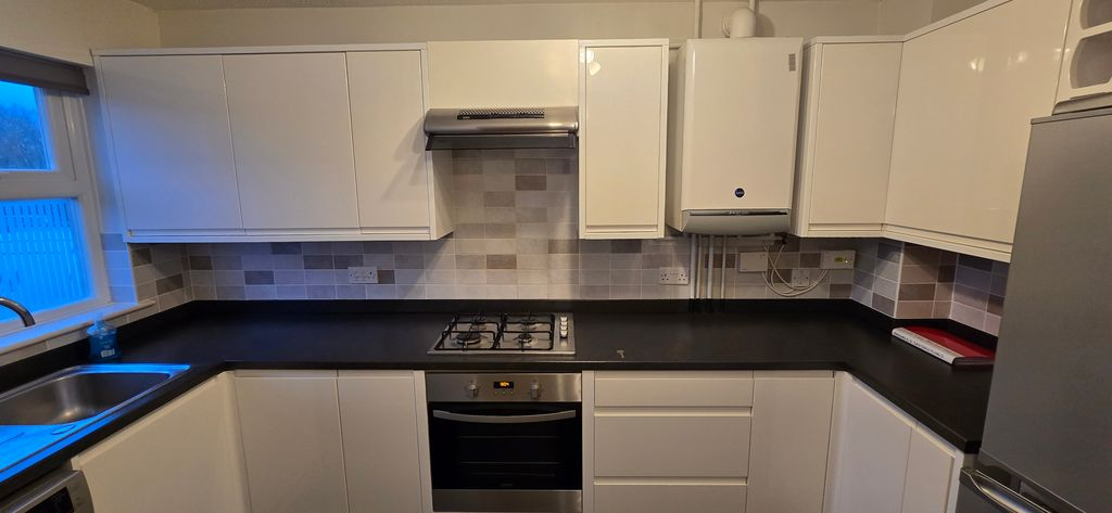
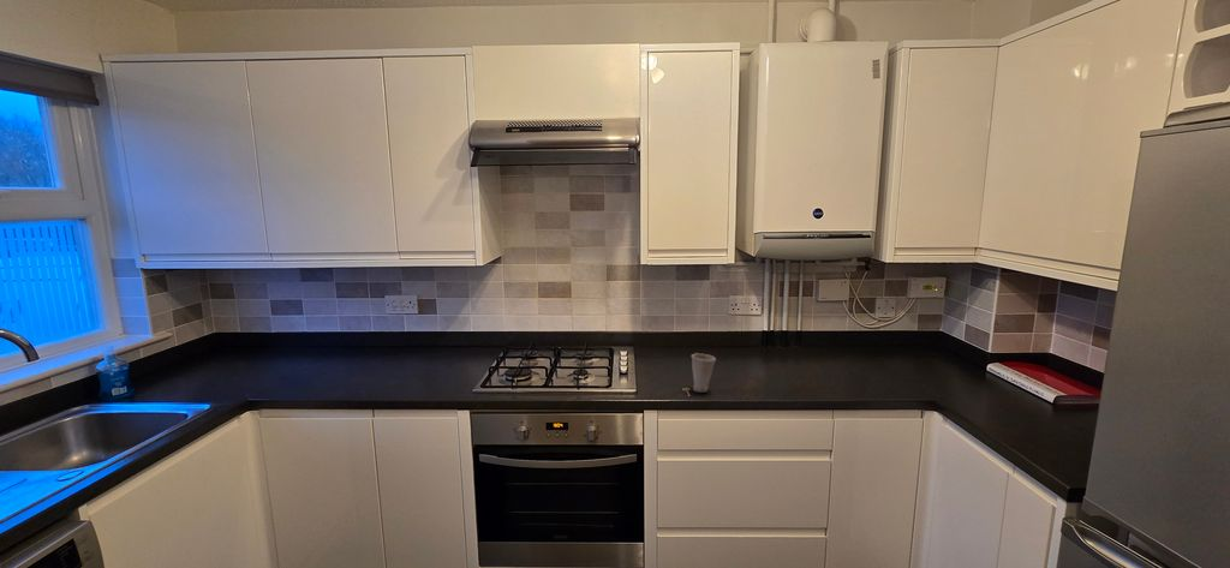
+ cup (703, 372)
